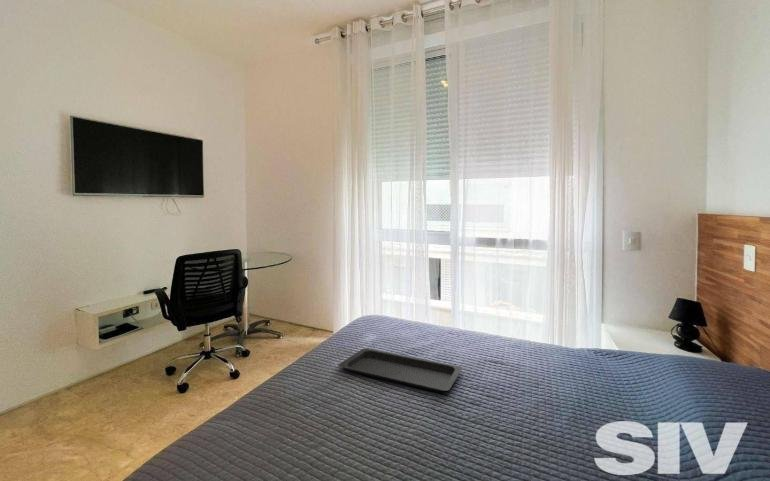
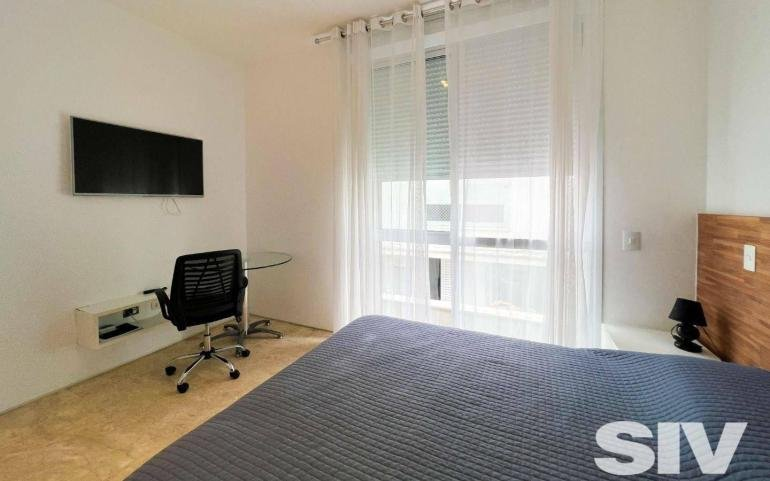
- serving tray (399, 369)
